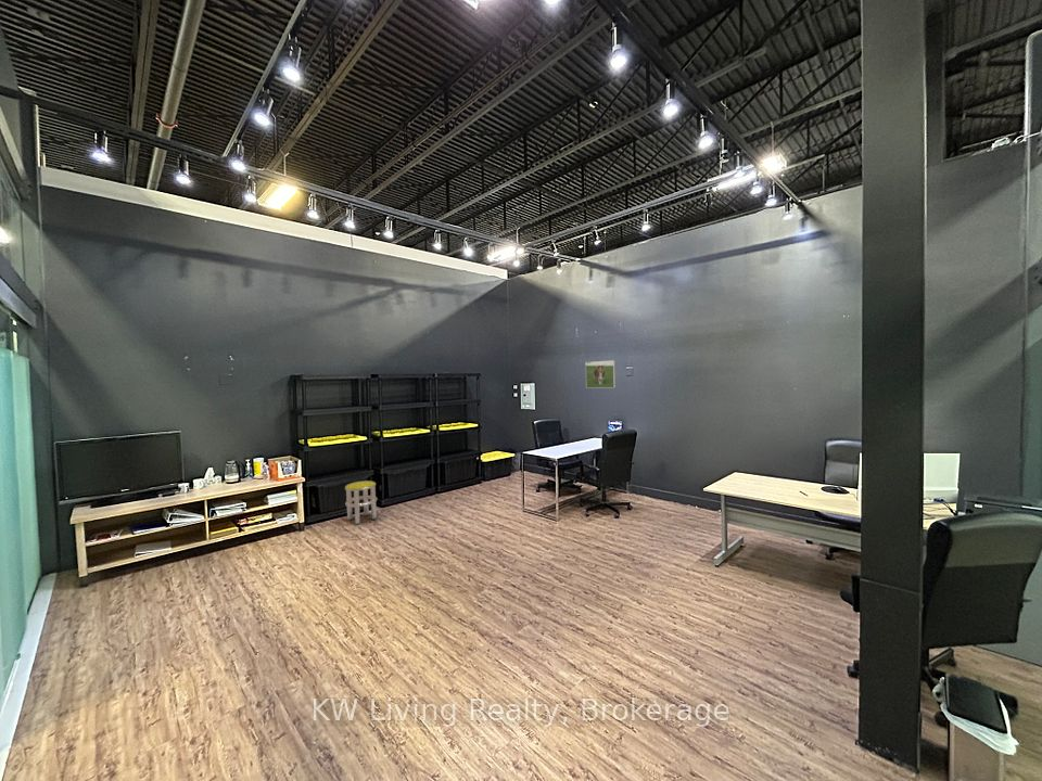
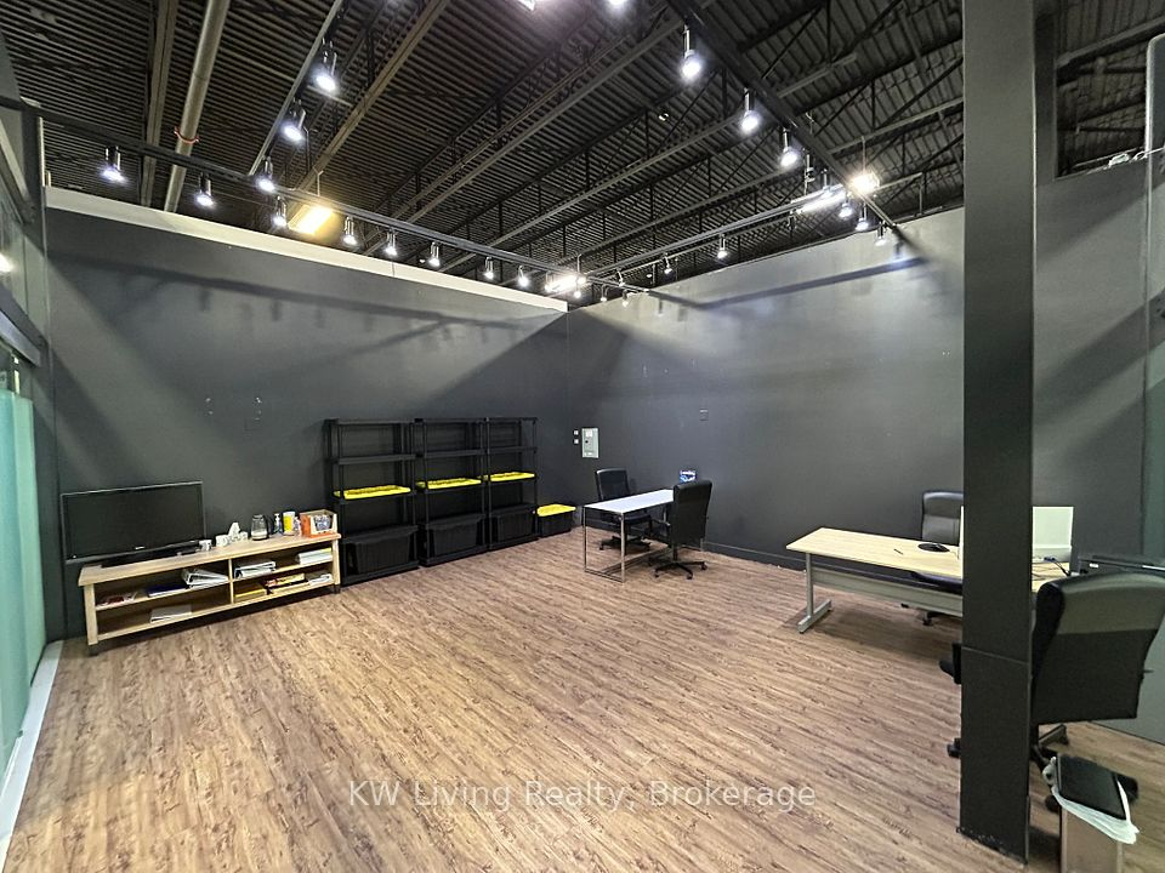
- stool (363, 502)
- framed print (599, 374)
